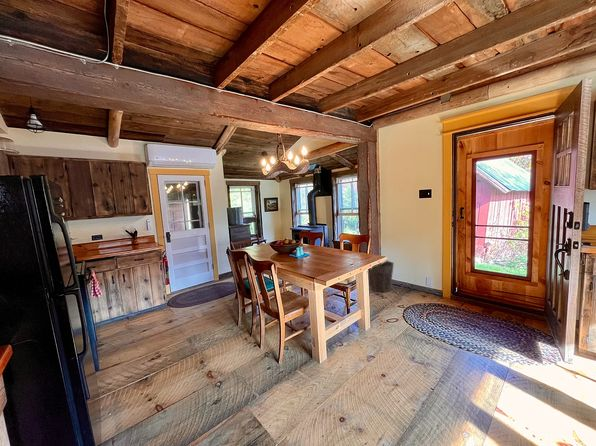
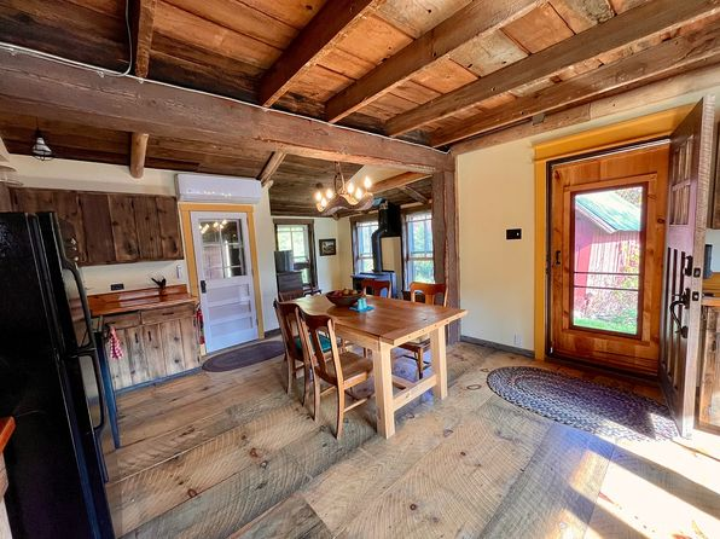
- waste bin (380, 276)
